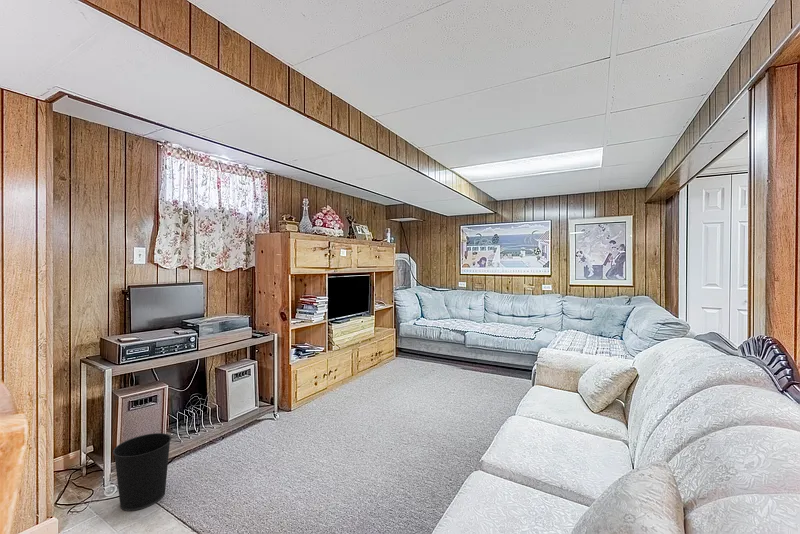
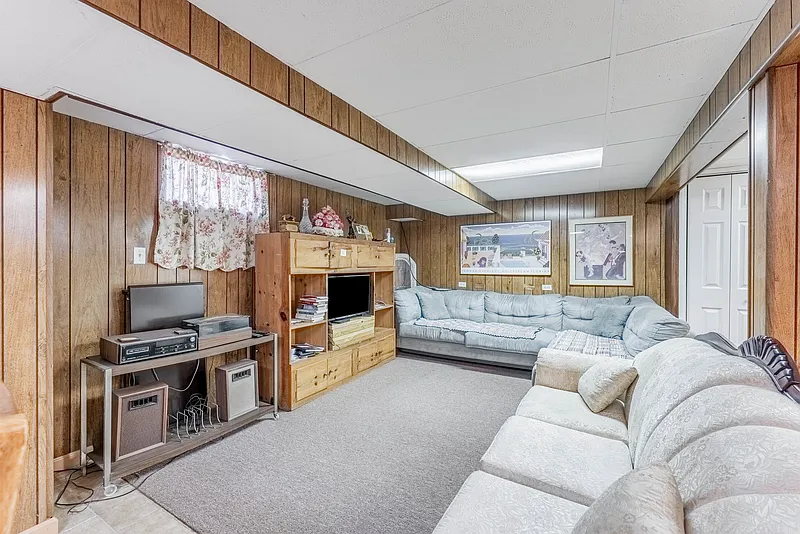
- wastebasket (143, 471)
